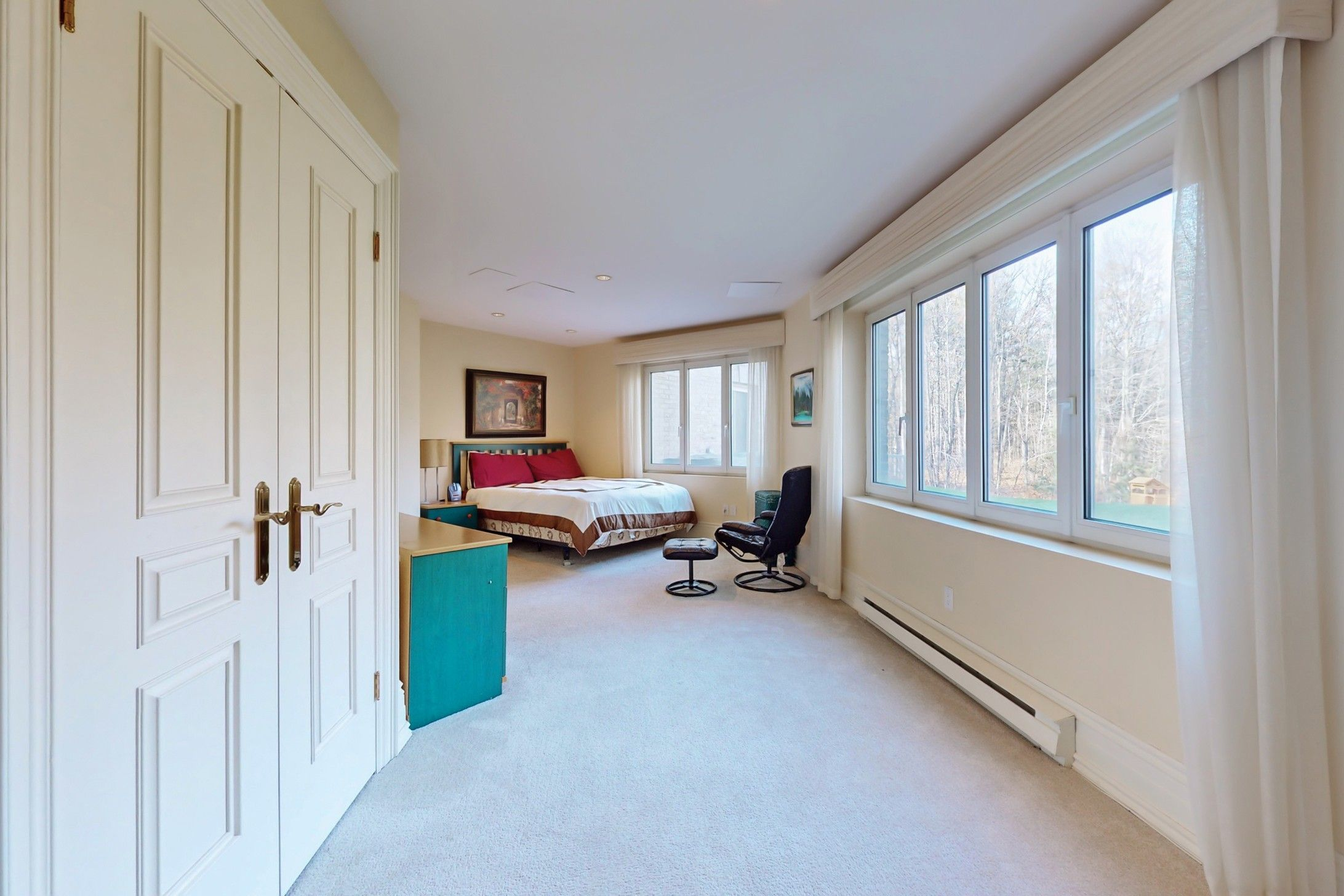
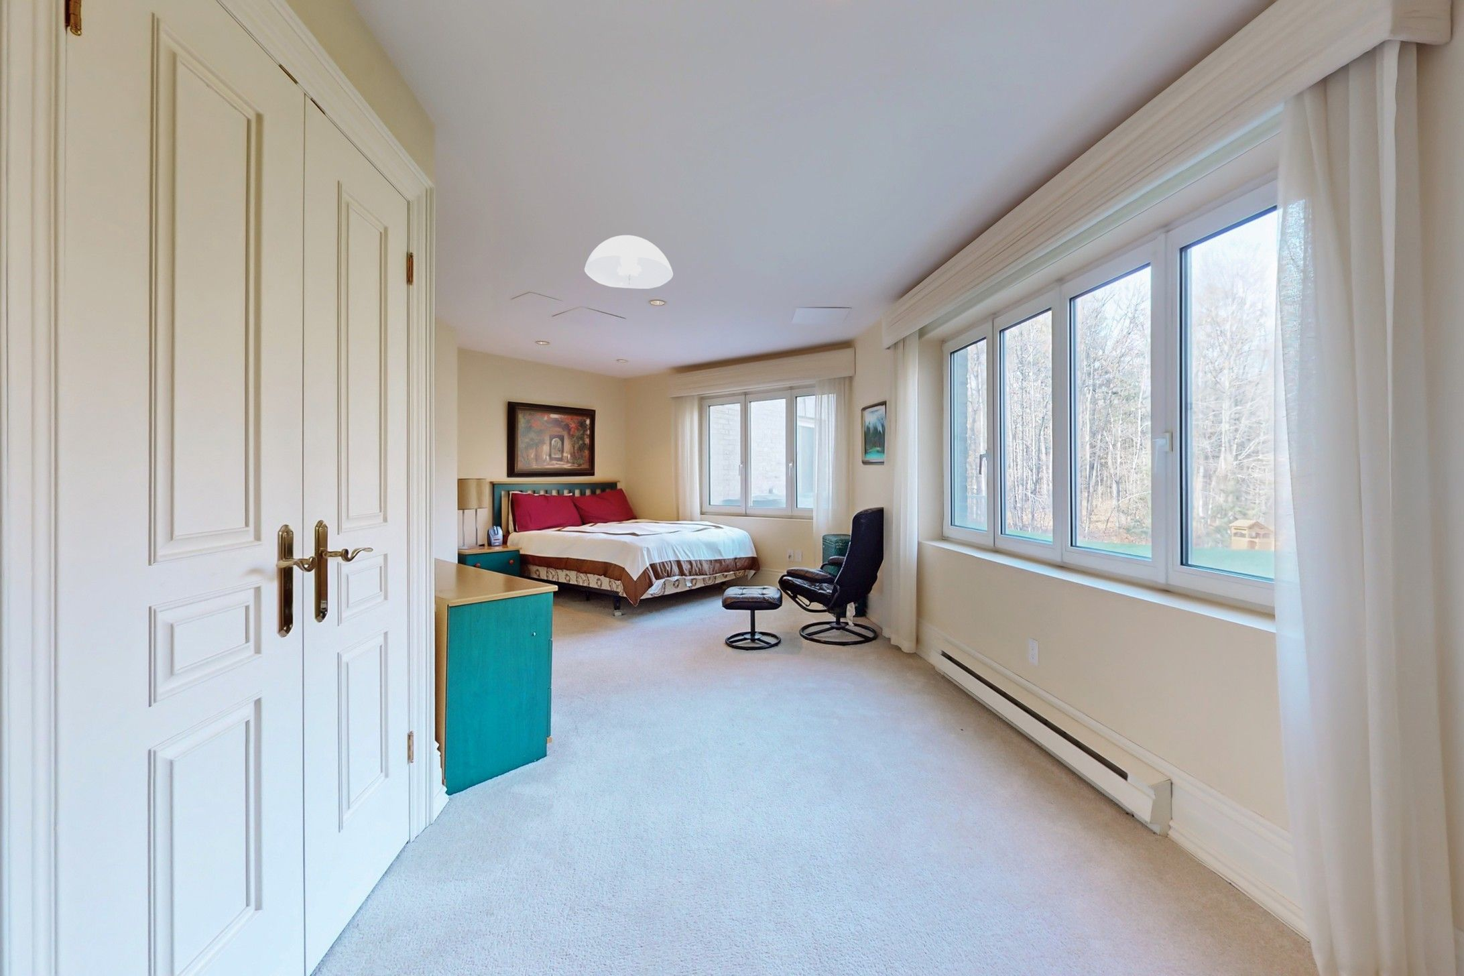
+ ceiling light (629, 261)
